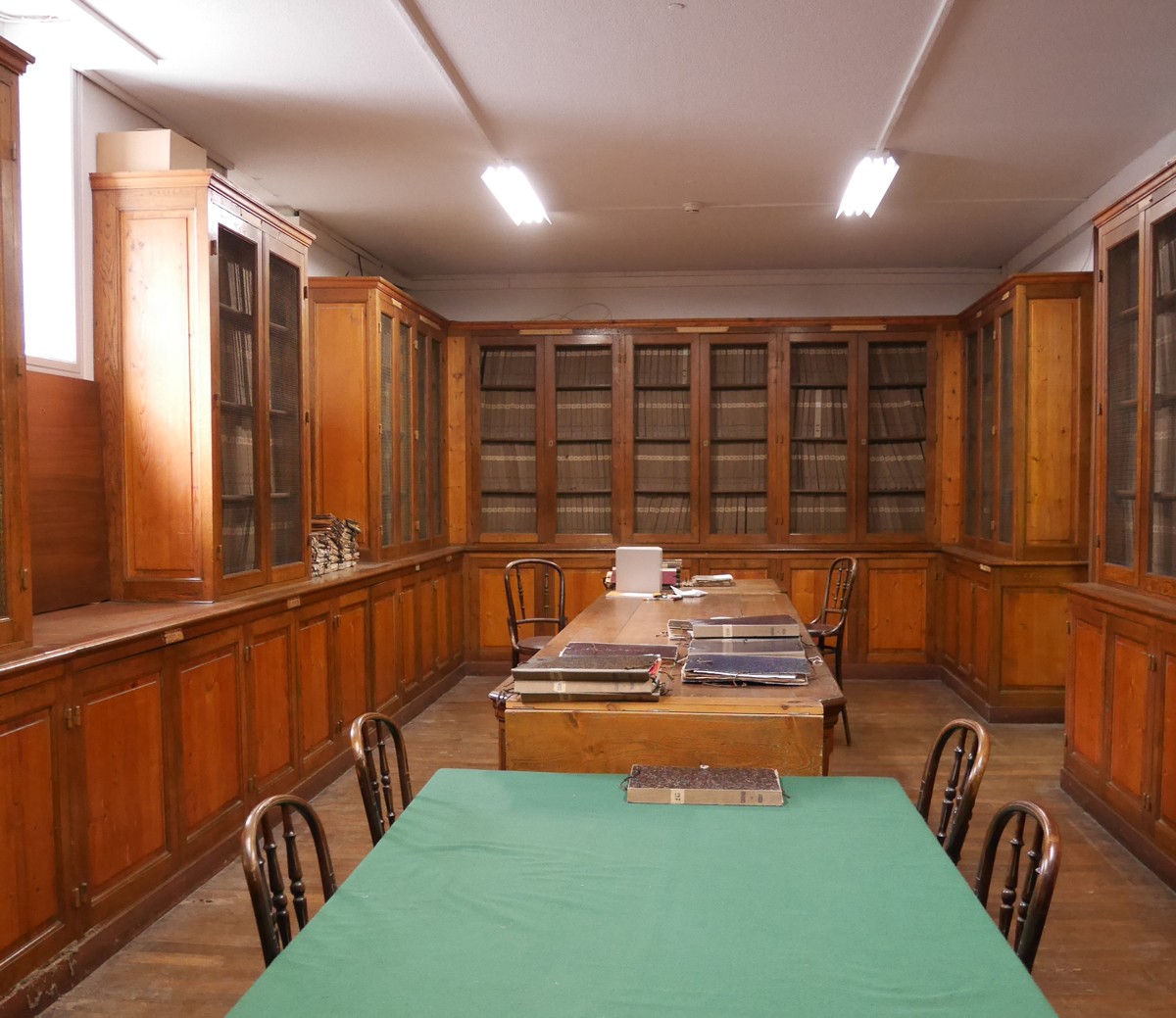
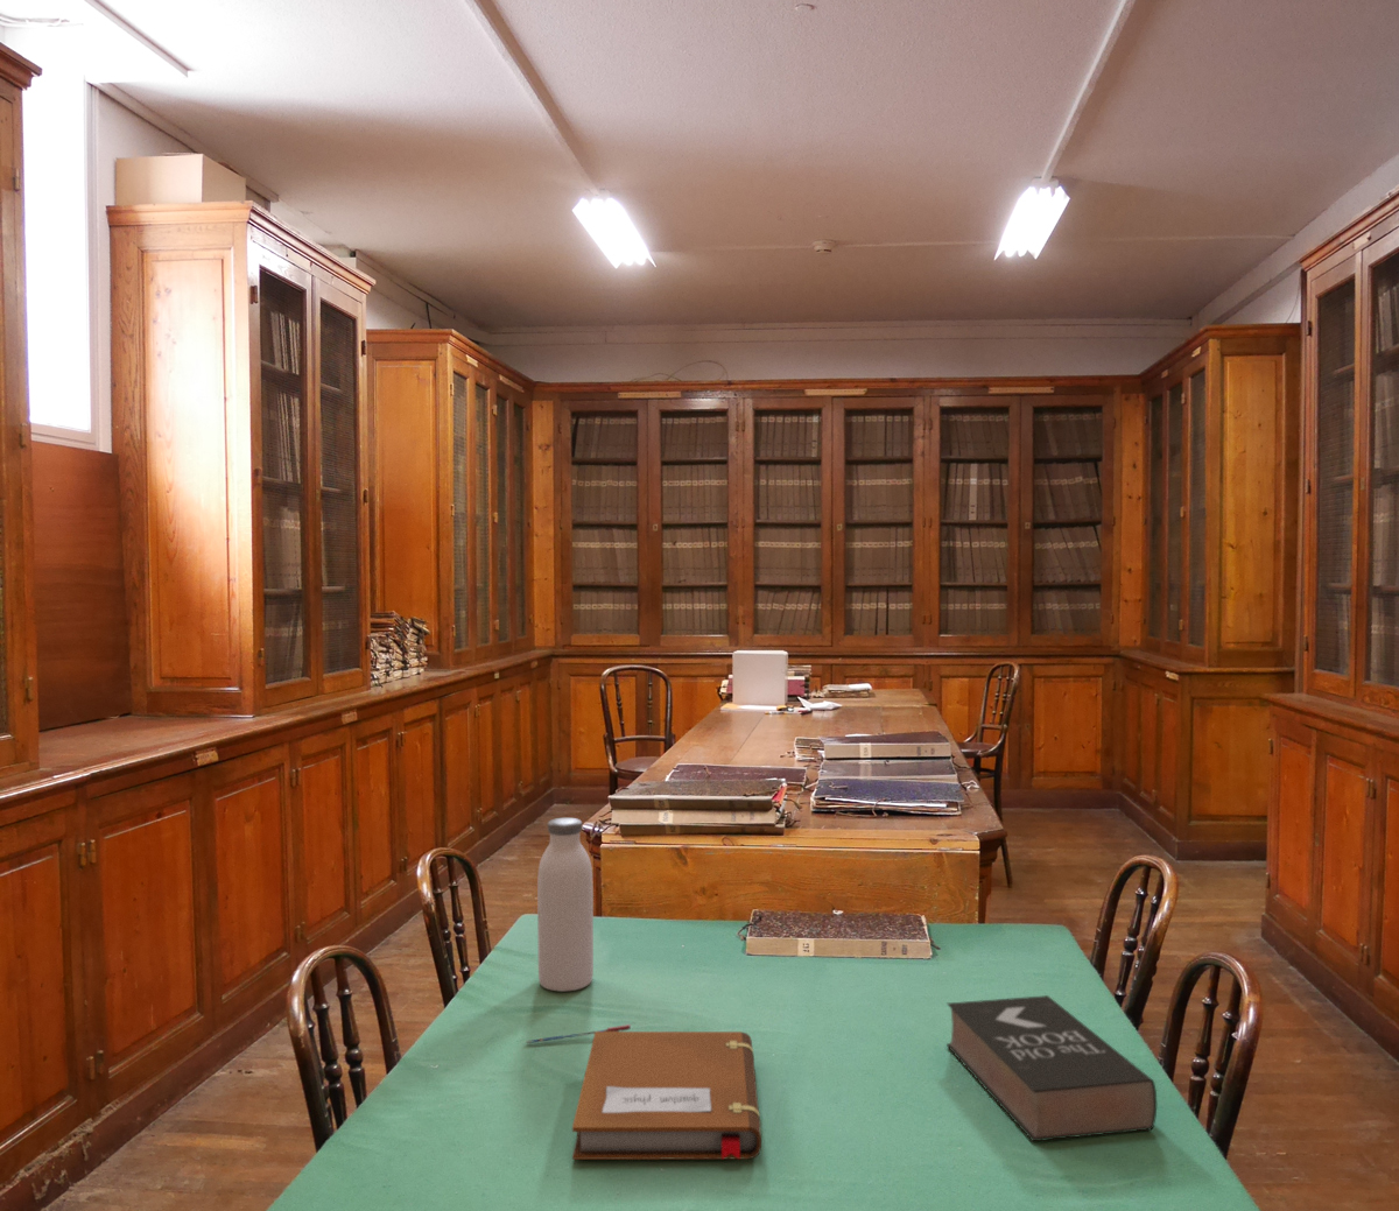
+ water bottle (565, 901)
+ book (1042, 1061)
+ notebook (671, 1092)
+ pen (578, 1034)
